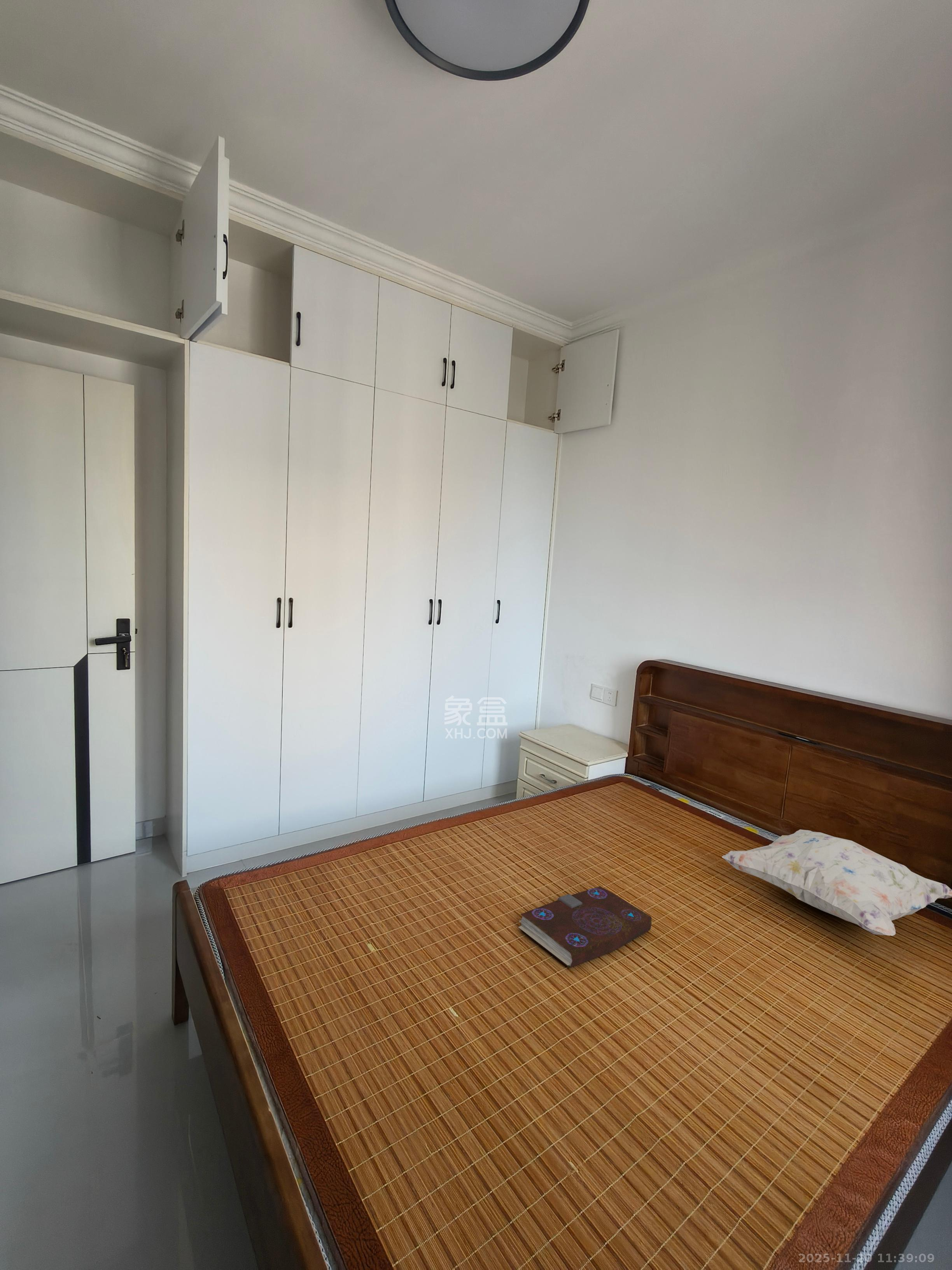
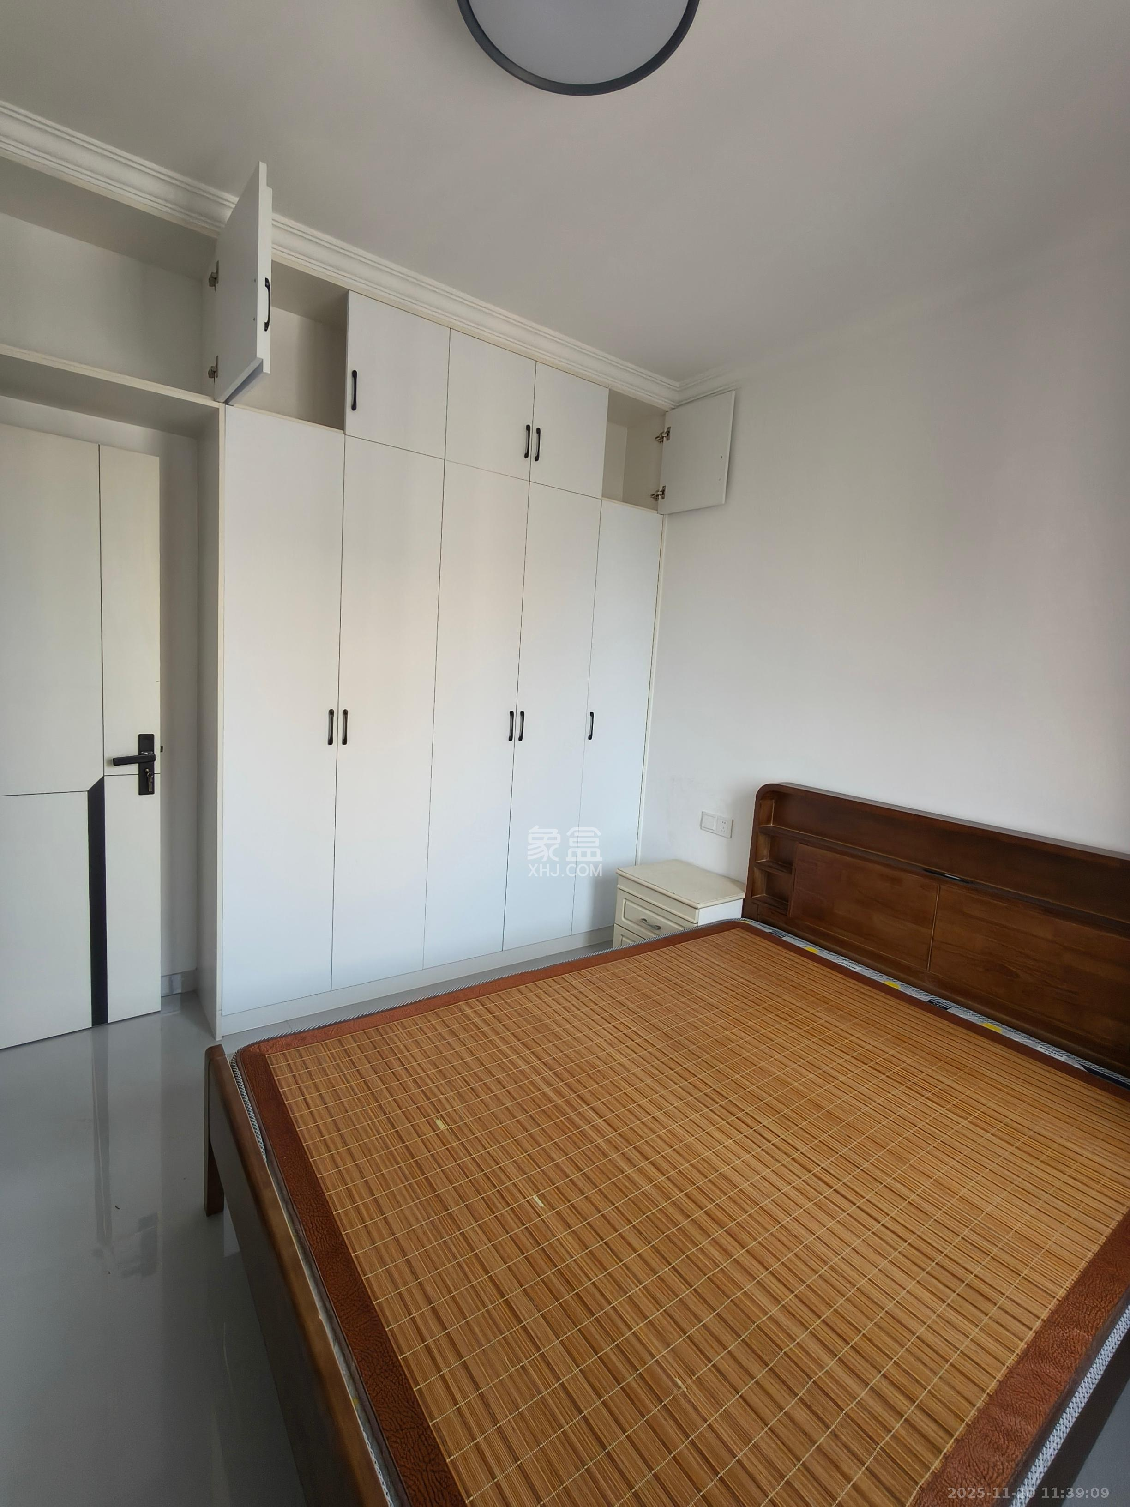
- decorative pillow (836, 875)
- book (585, 922)
